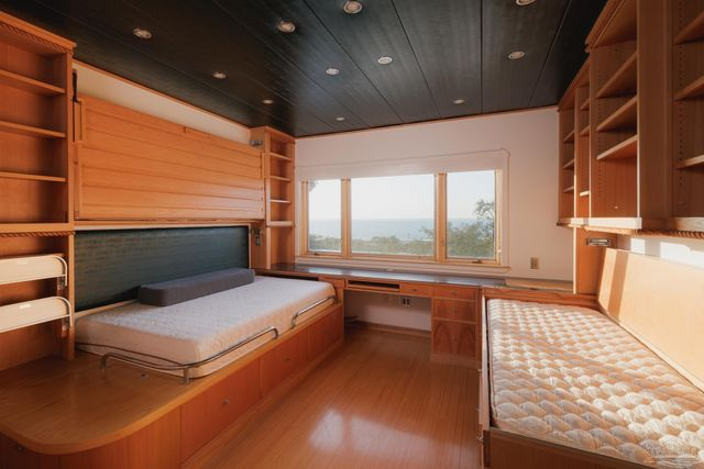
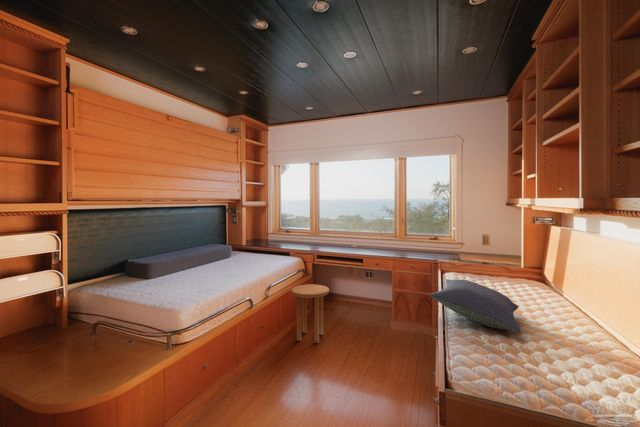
+ pillow (476, 301)
+ side table (306, 312)
